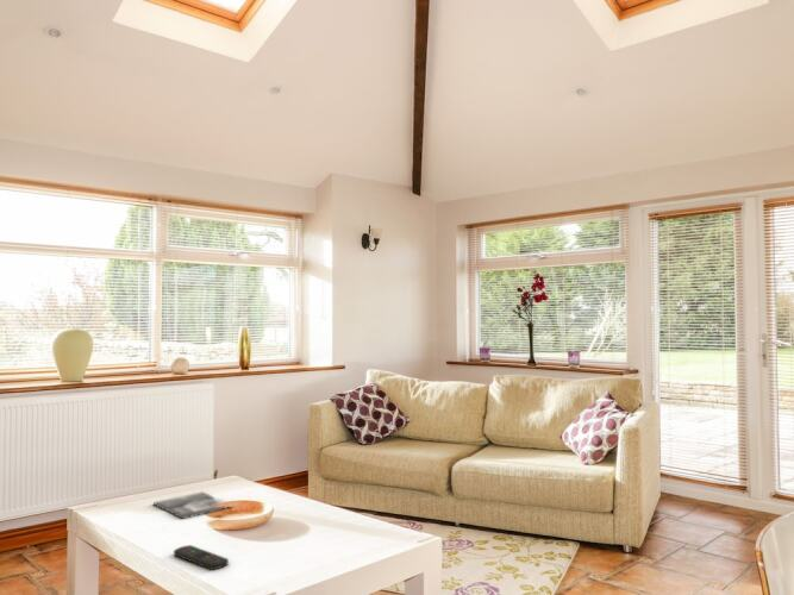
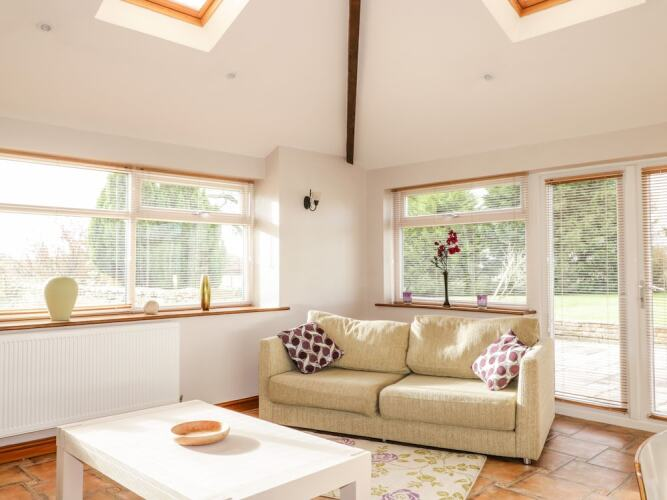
- remote control (200, 556)
- magazine (192, 503)
